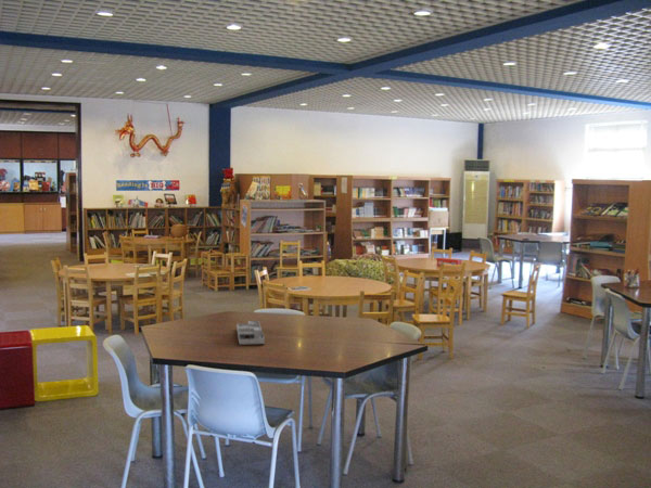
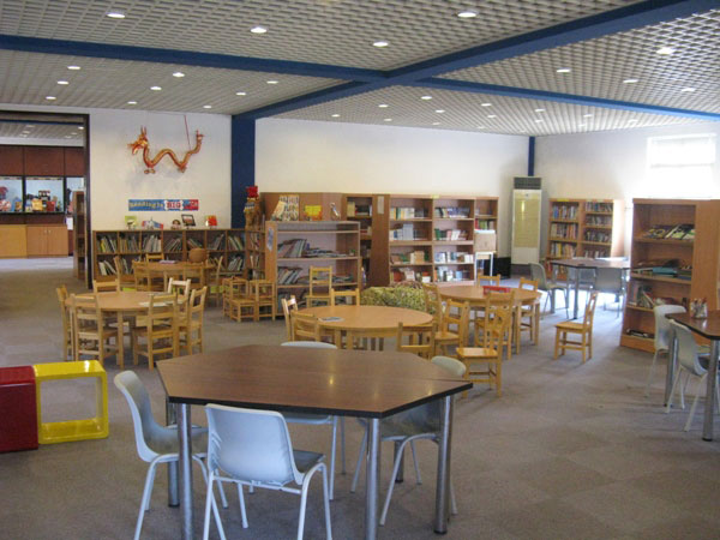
- desk organizer (250, 330)
